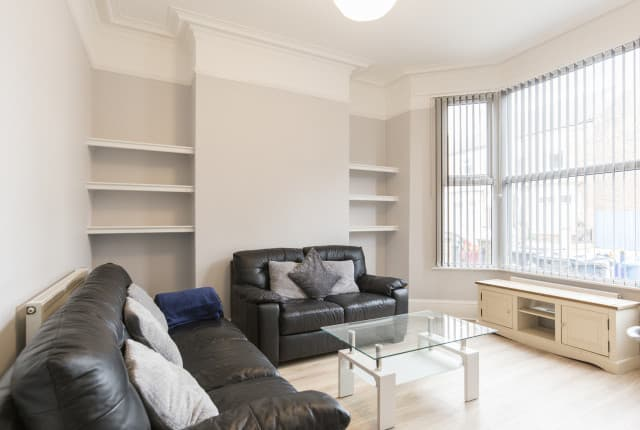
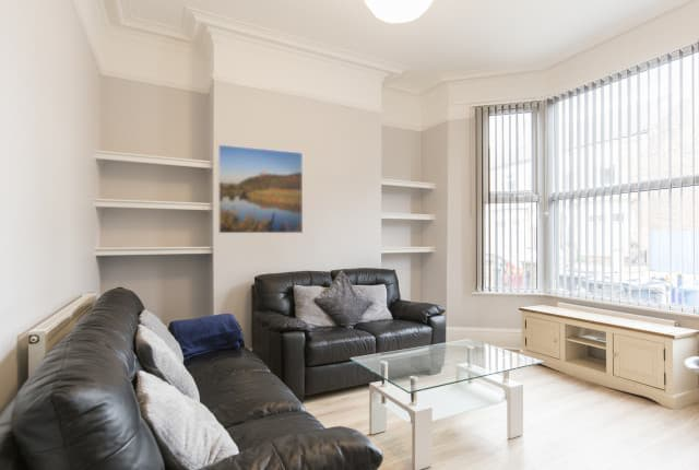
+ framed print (262, 190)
